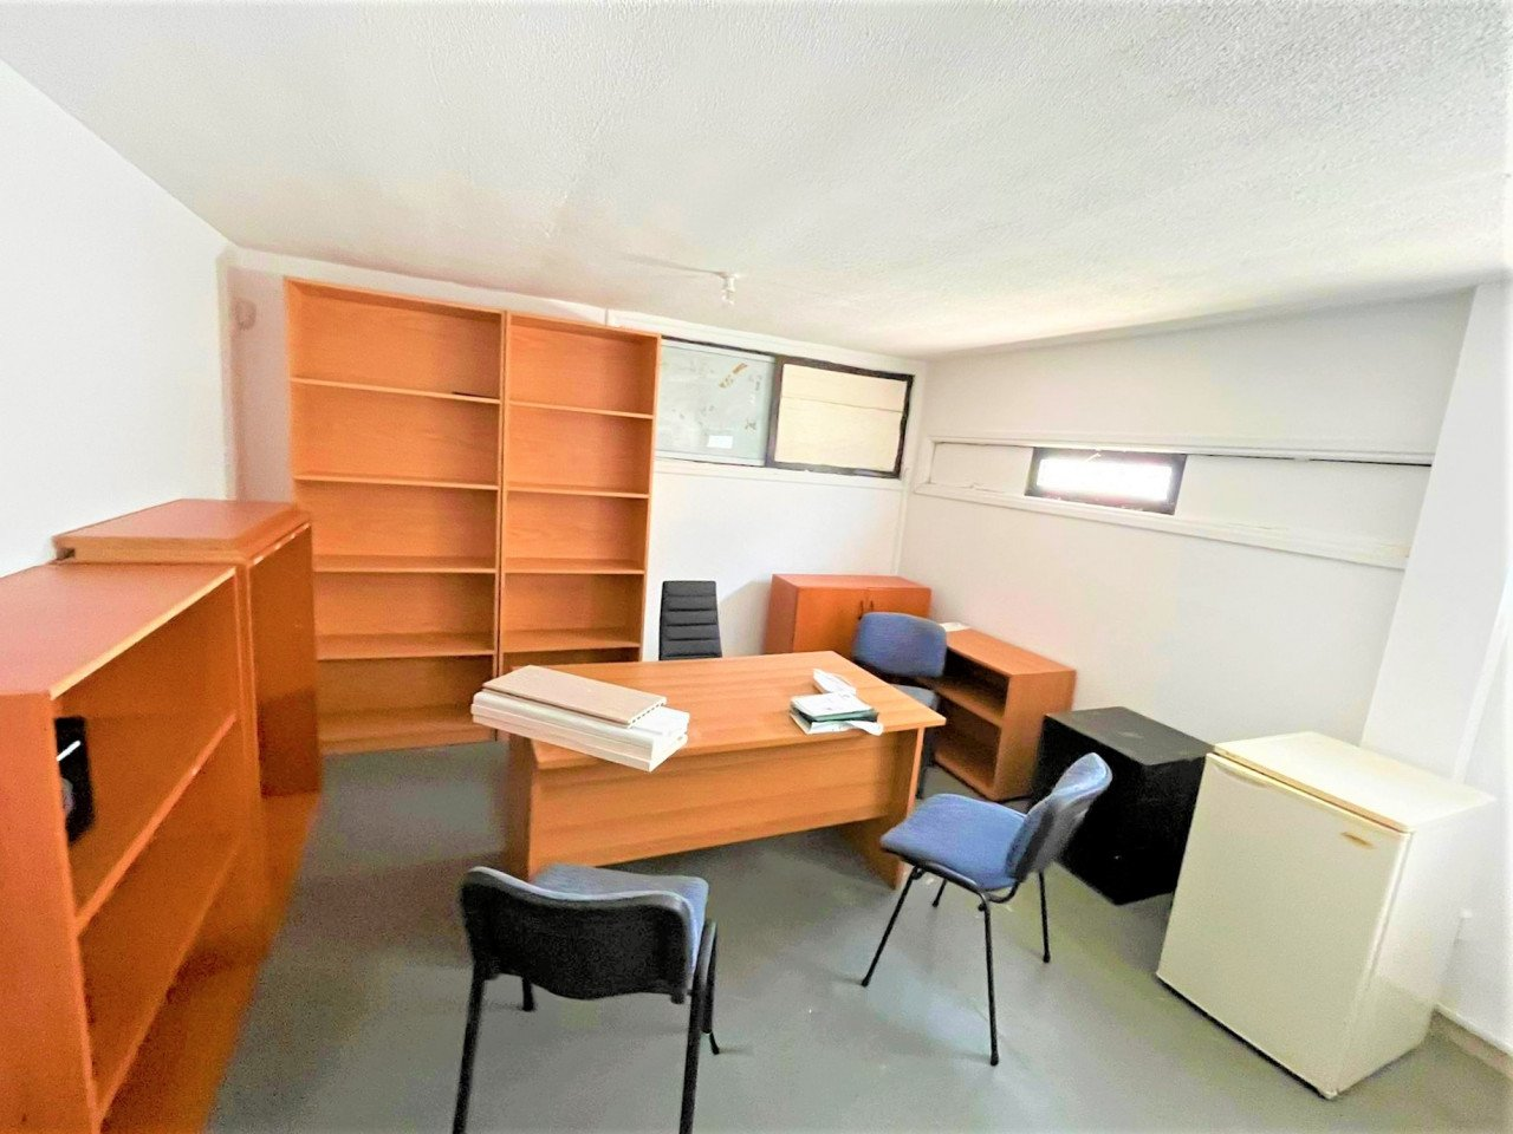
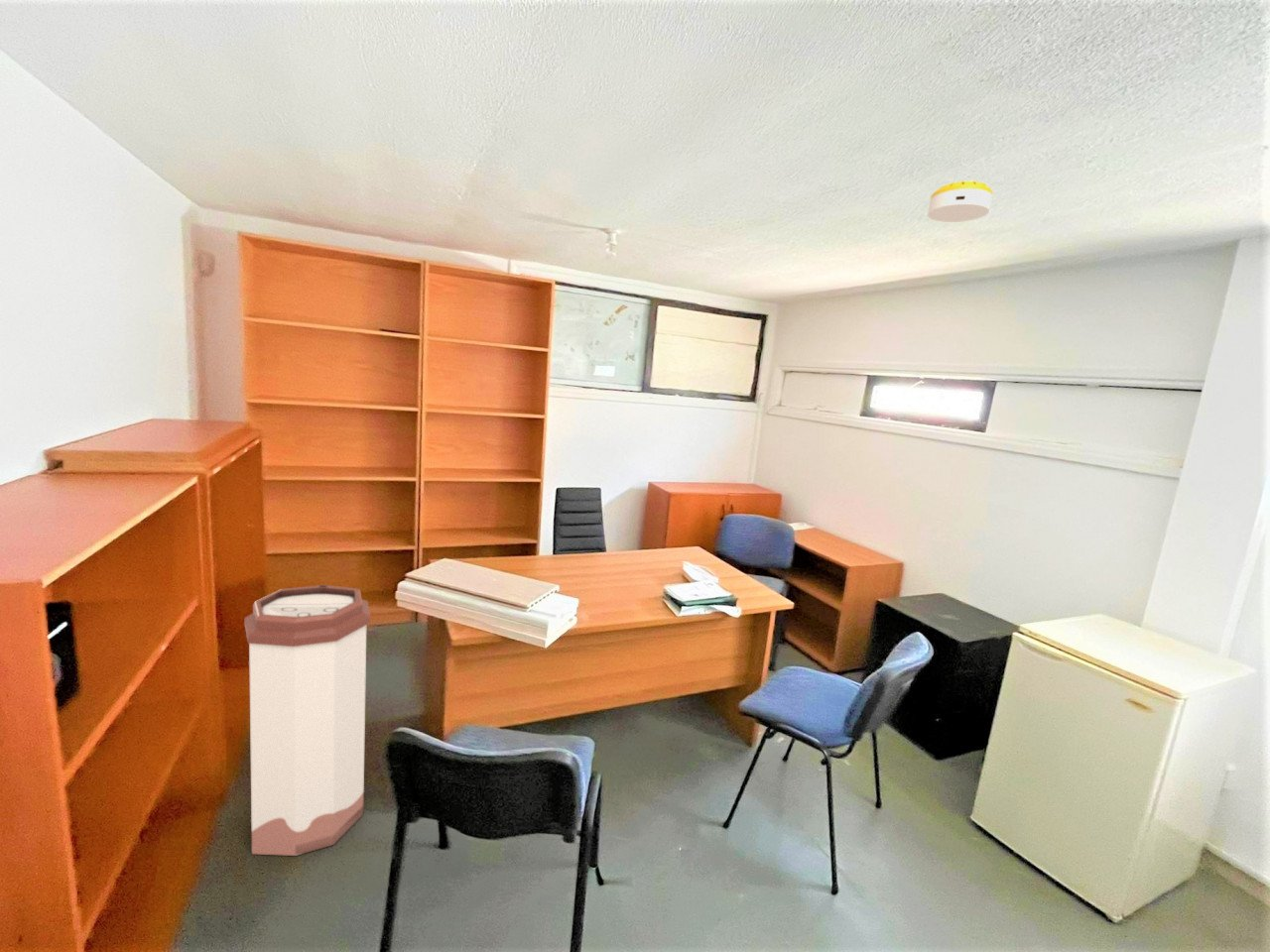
+ trash can (310, 712)
+ smoke detector (959, 201)
